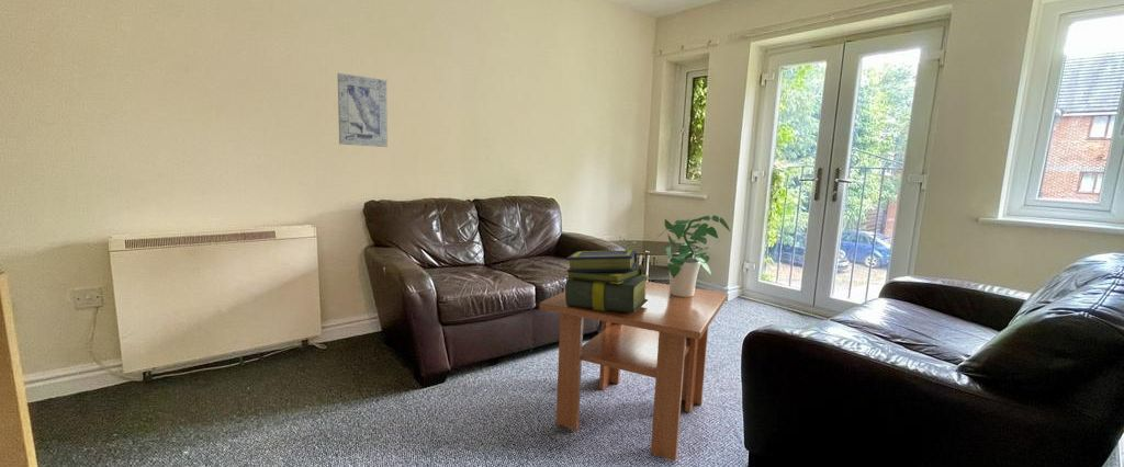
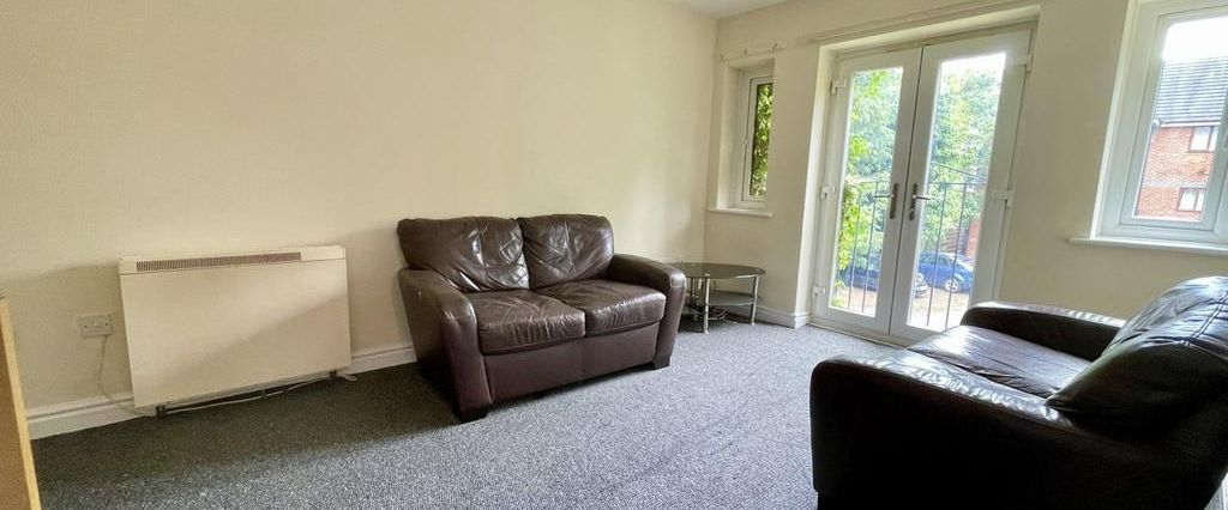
- stack of books (604, 277)
- potted plant (689, 254)
- coffee table (636, 356)
- wall art (363, 111)
